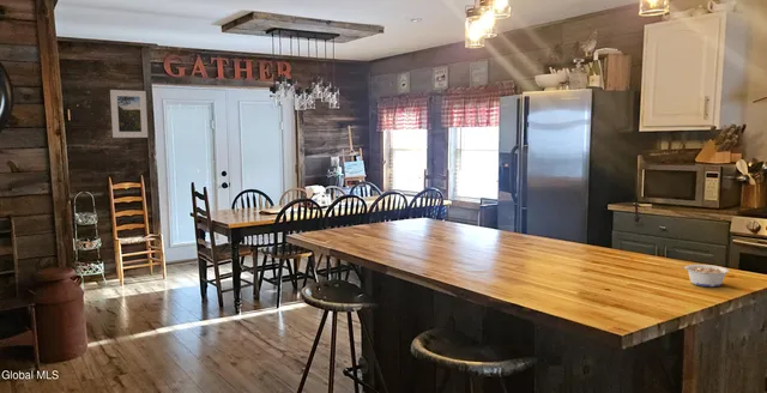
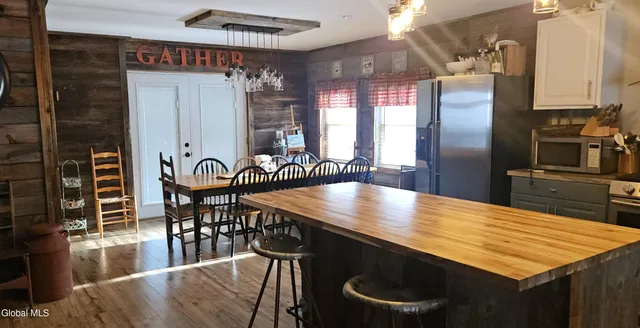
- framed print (128, 114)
- legume (705, 274)
